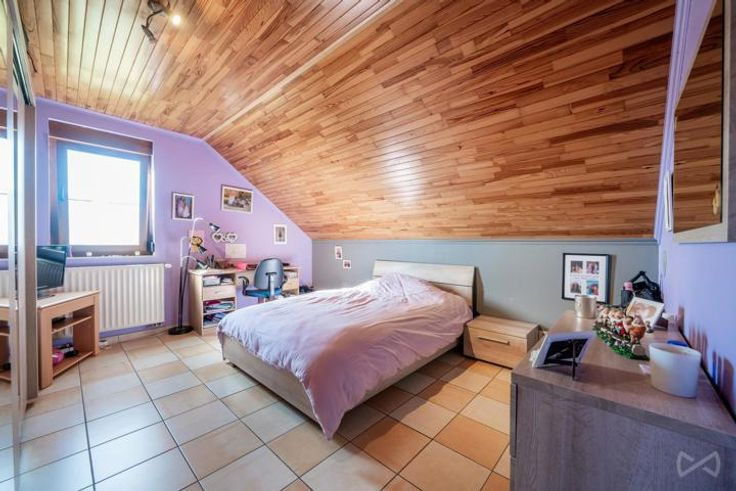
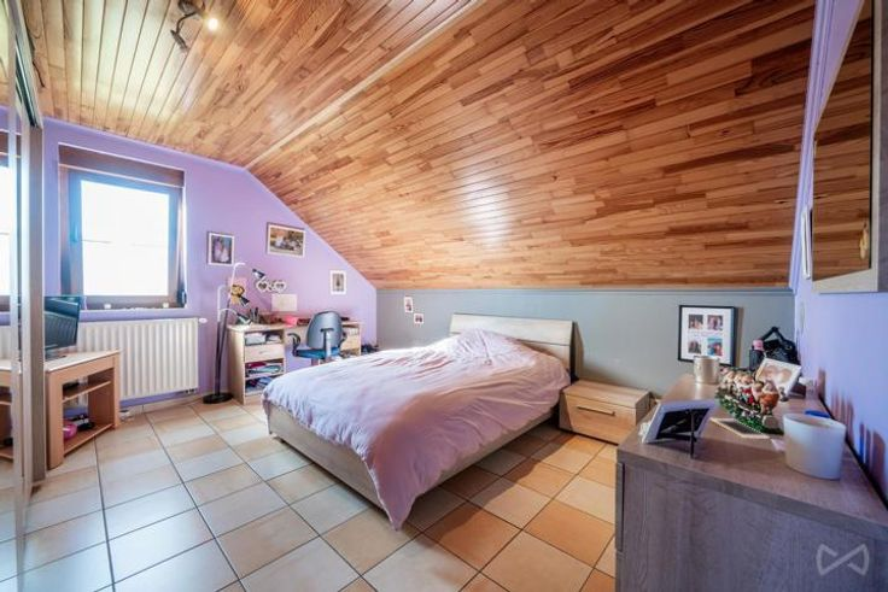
+ cell phone (737, 427)
